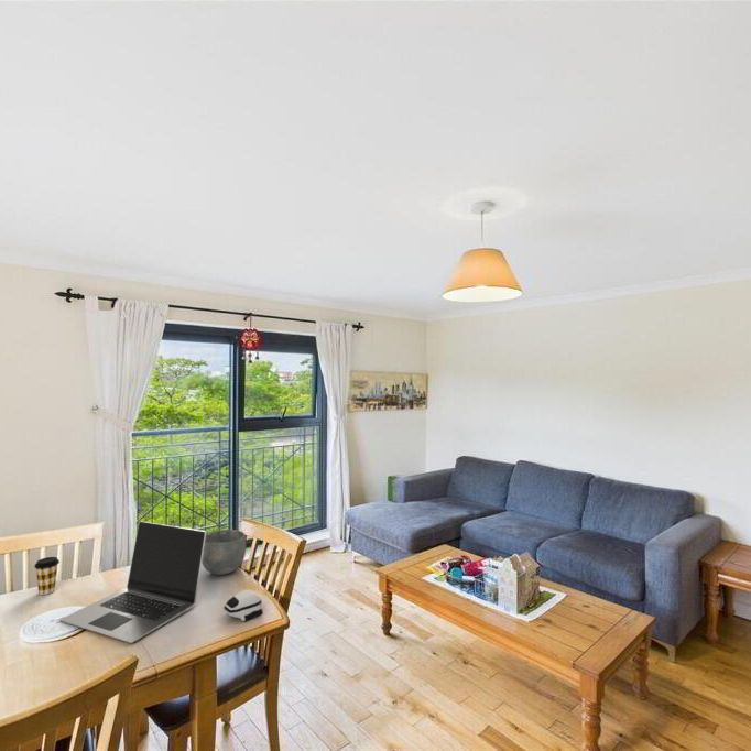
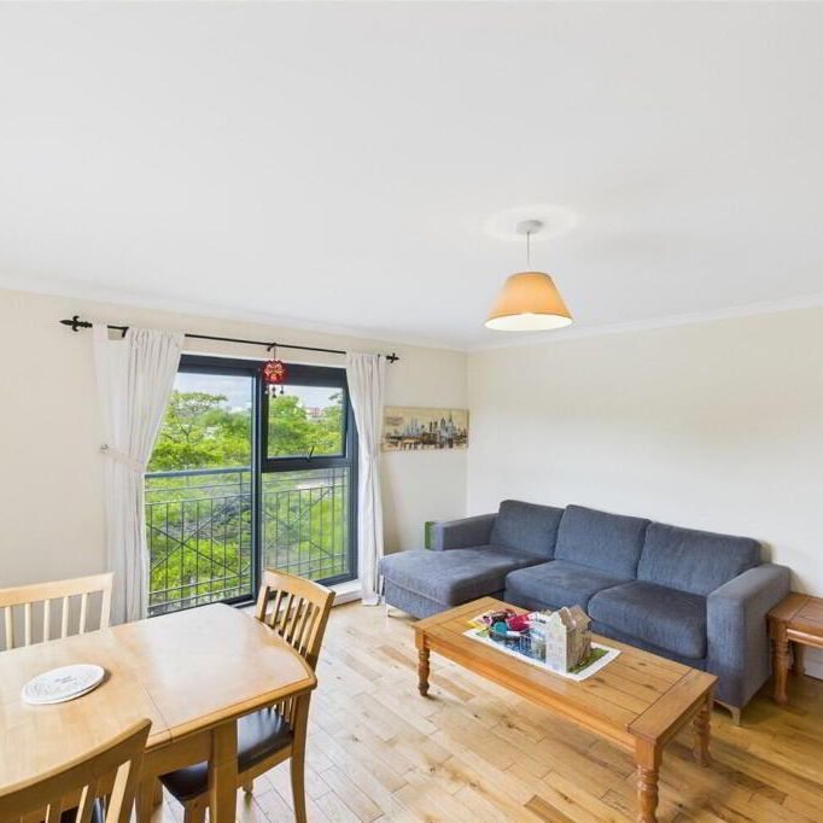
- computer mouse (242, 605)
- bowl (222, 553)
- coffee cup (46, 575)
- laptop (135, 574)
